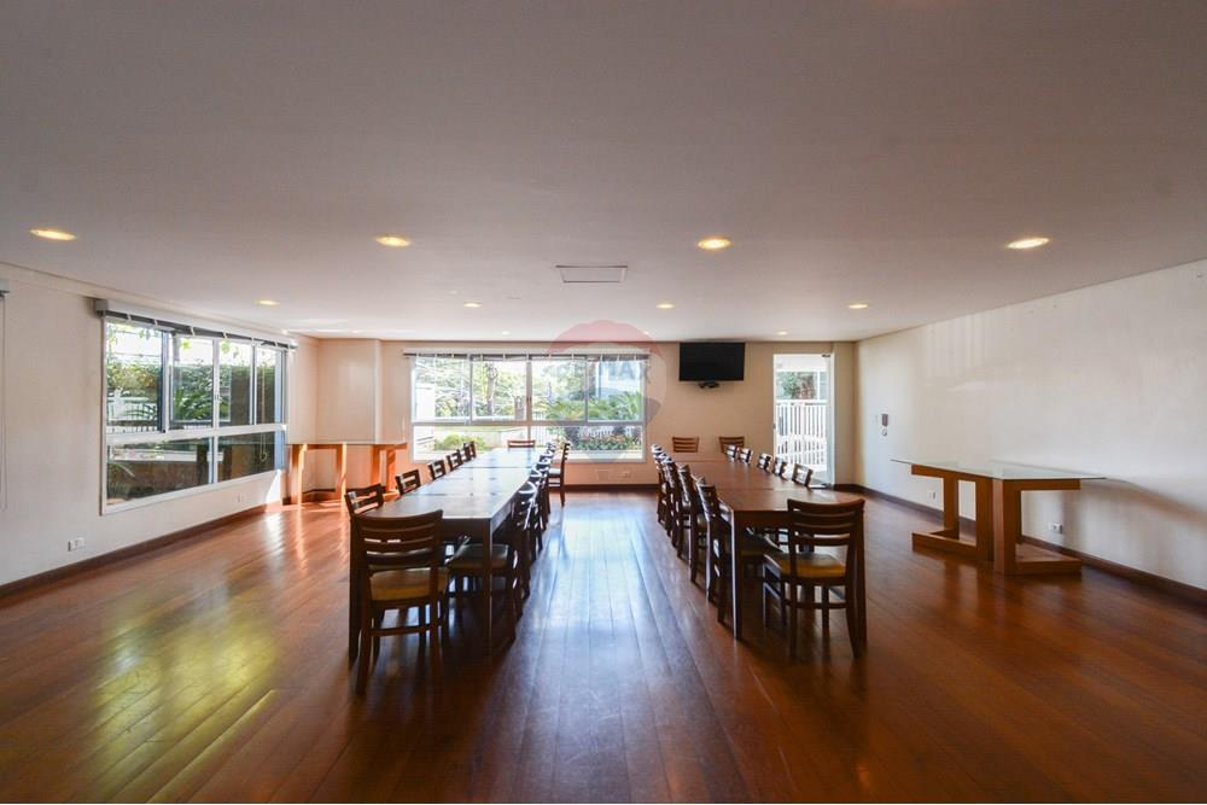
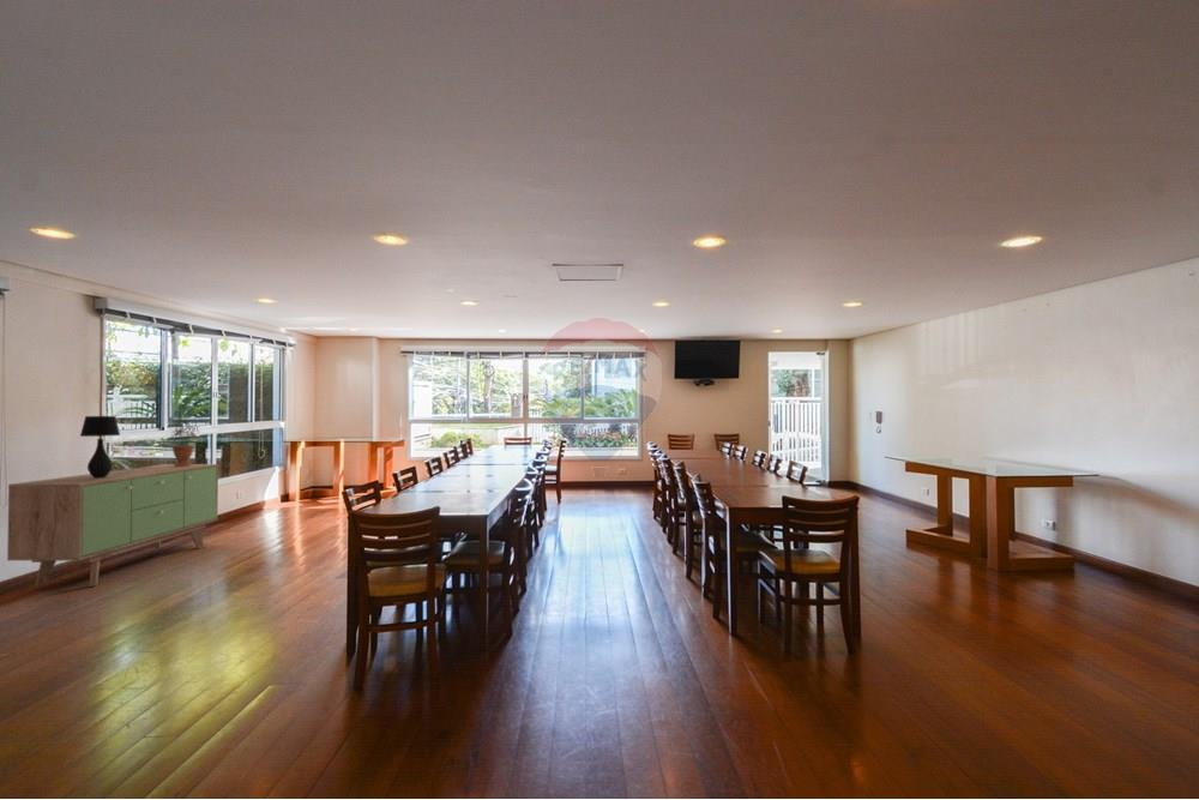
+ potted plant (185, 439)
+ table lamp (100, 446)
+ sideboard (129, 518)
